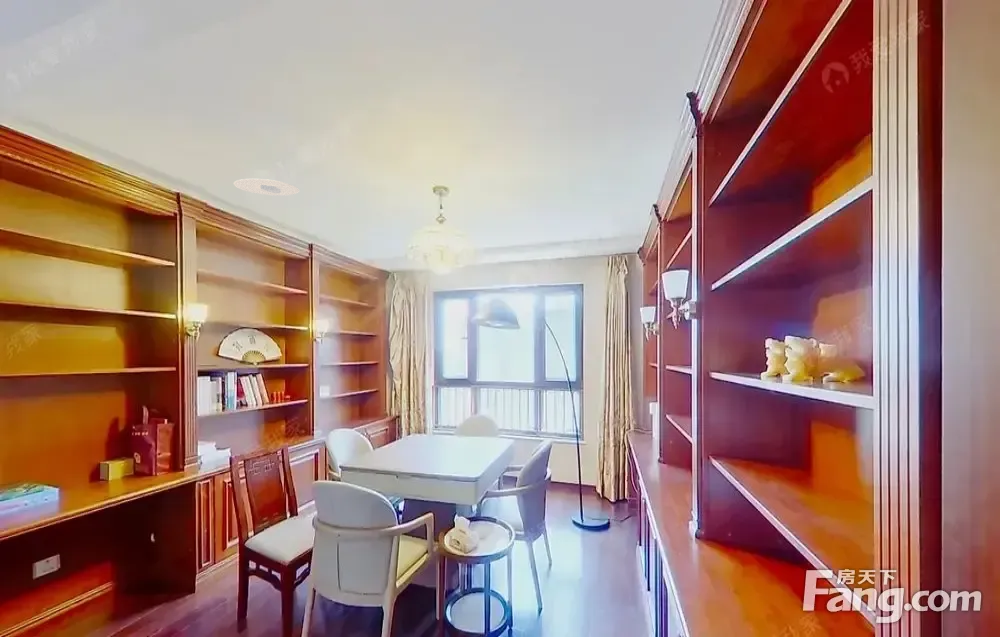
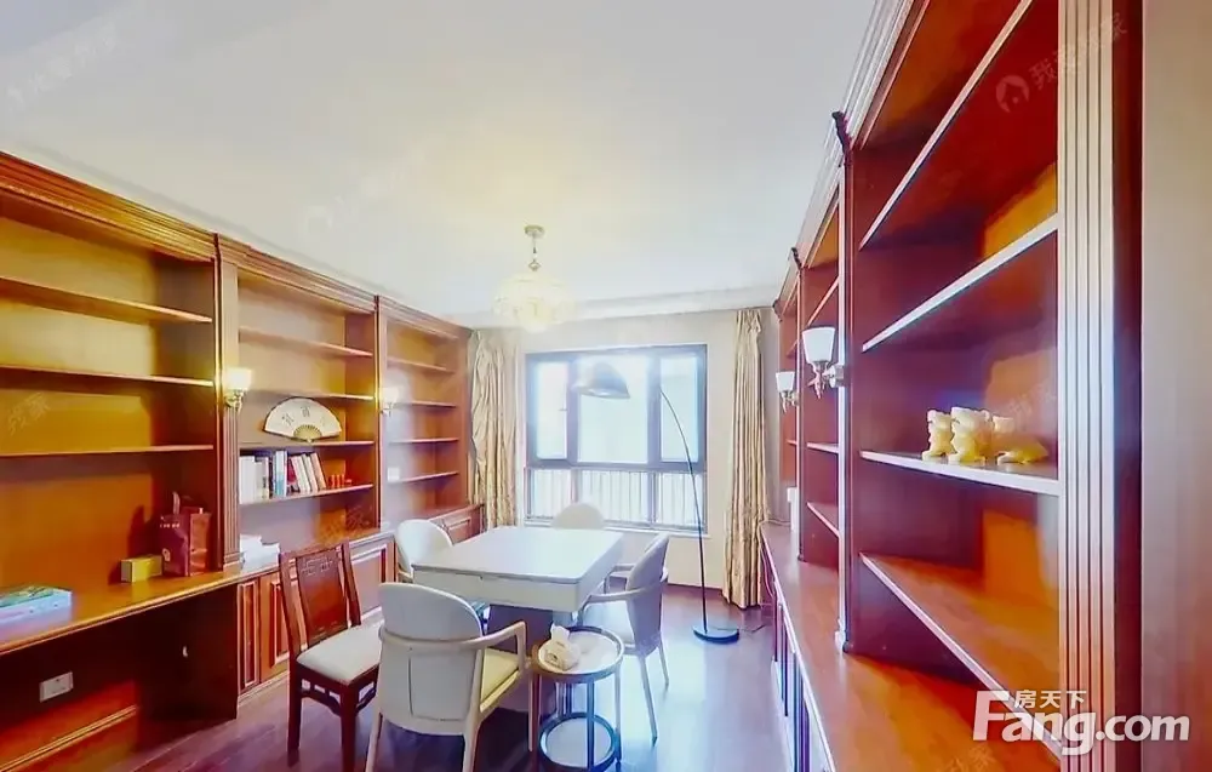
- recessed light (267, 184)
